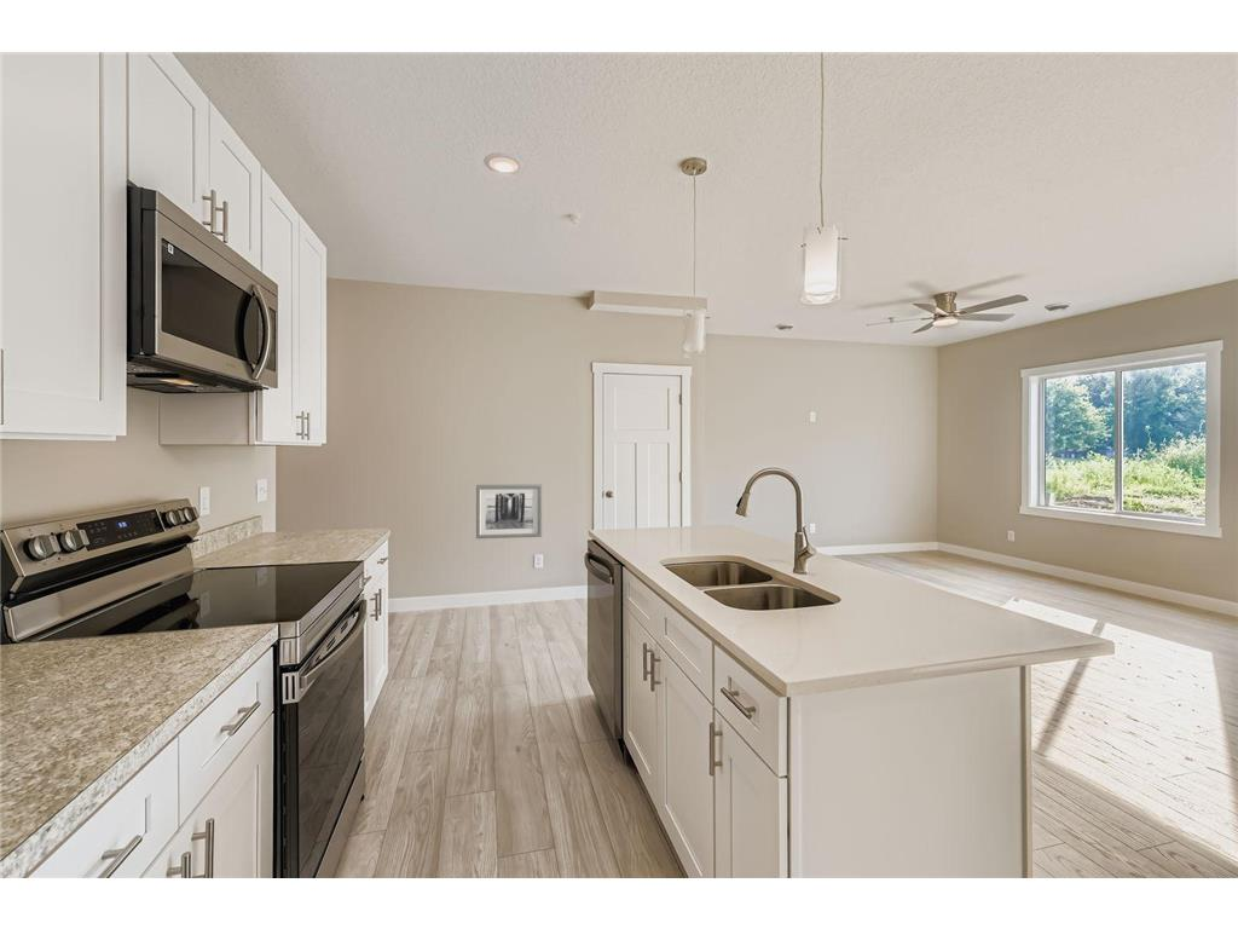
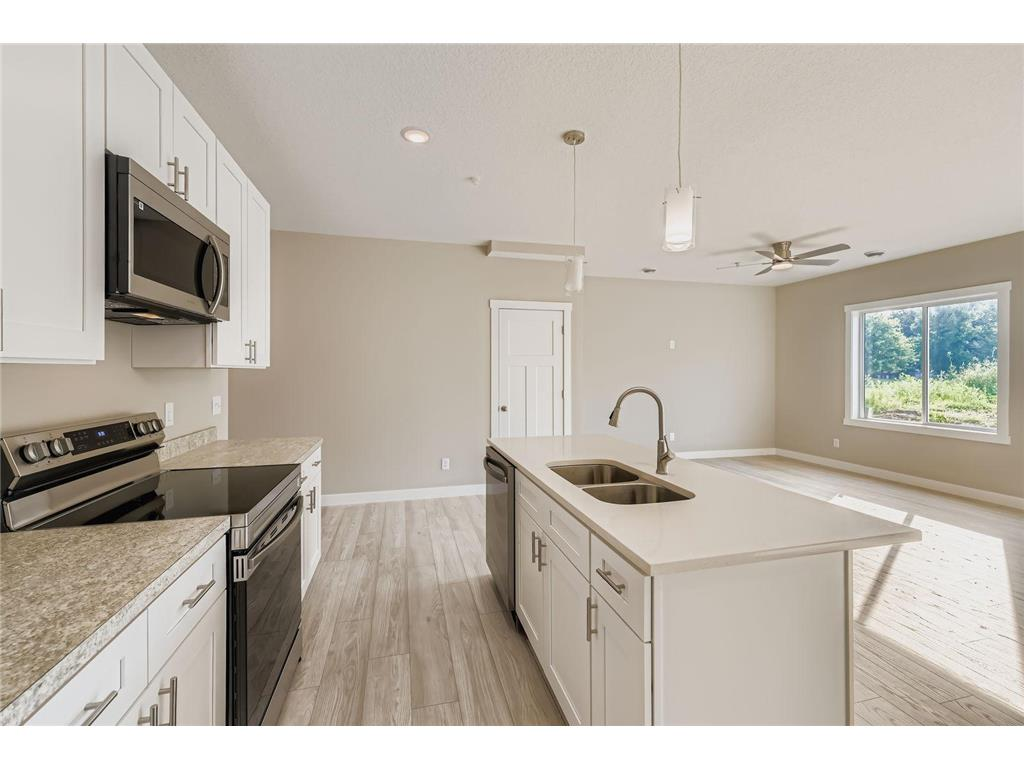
- wall art (509, 510)
